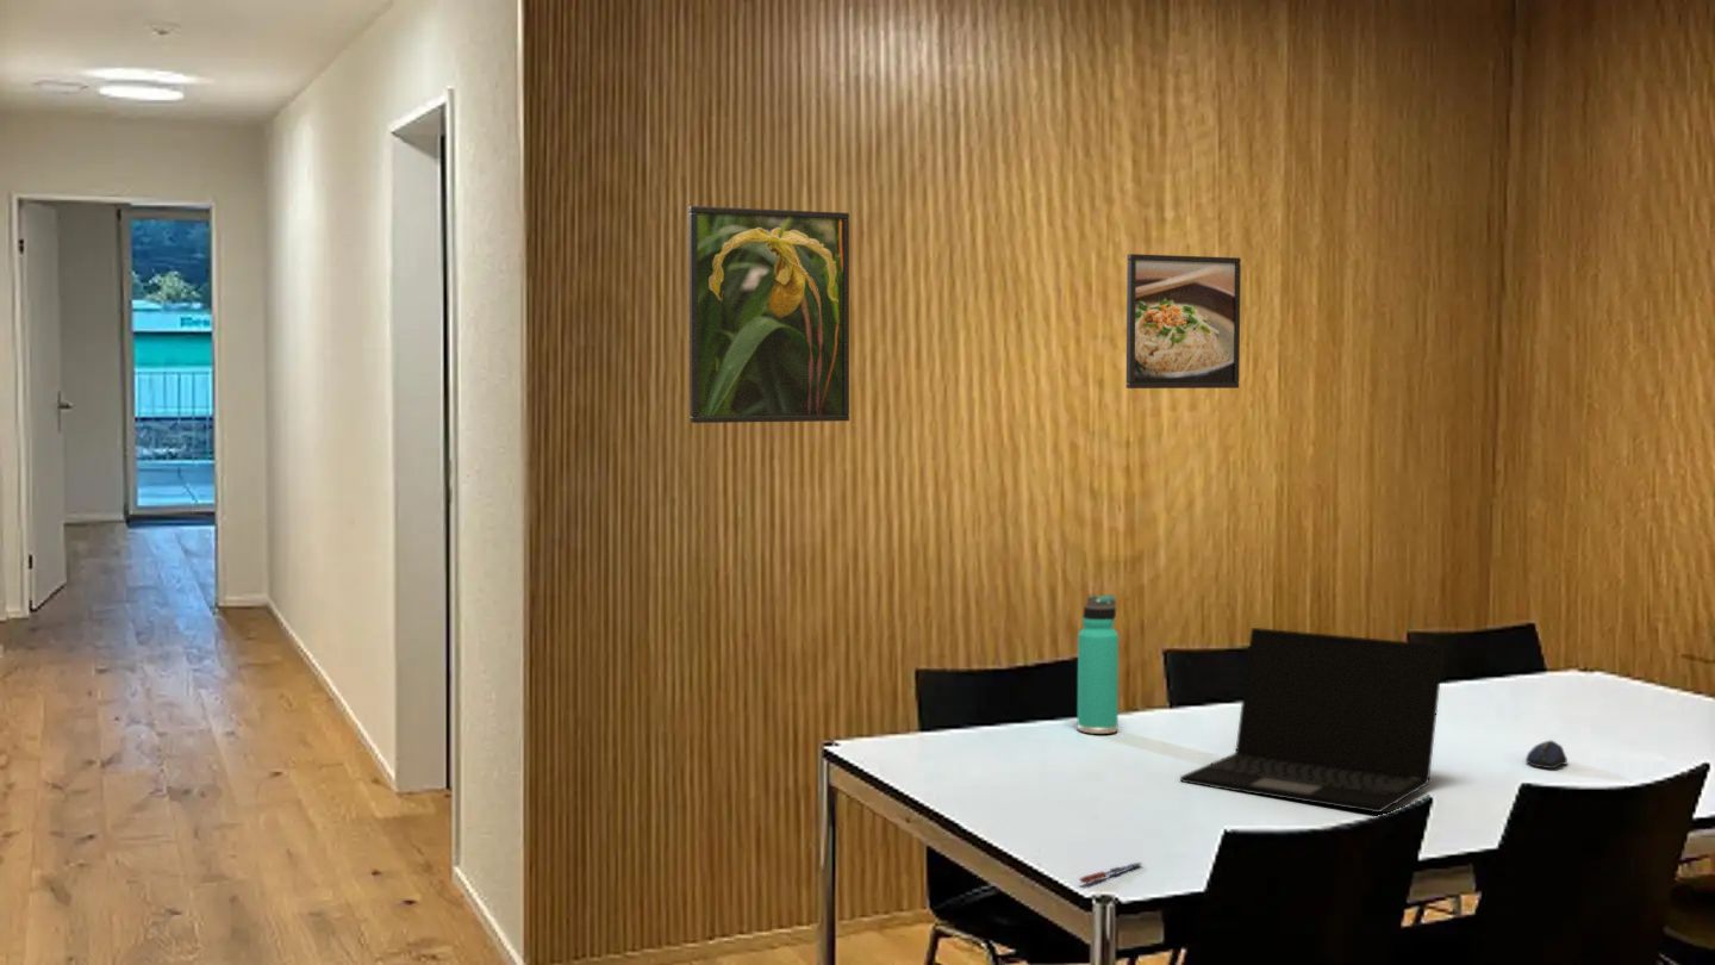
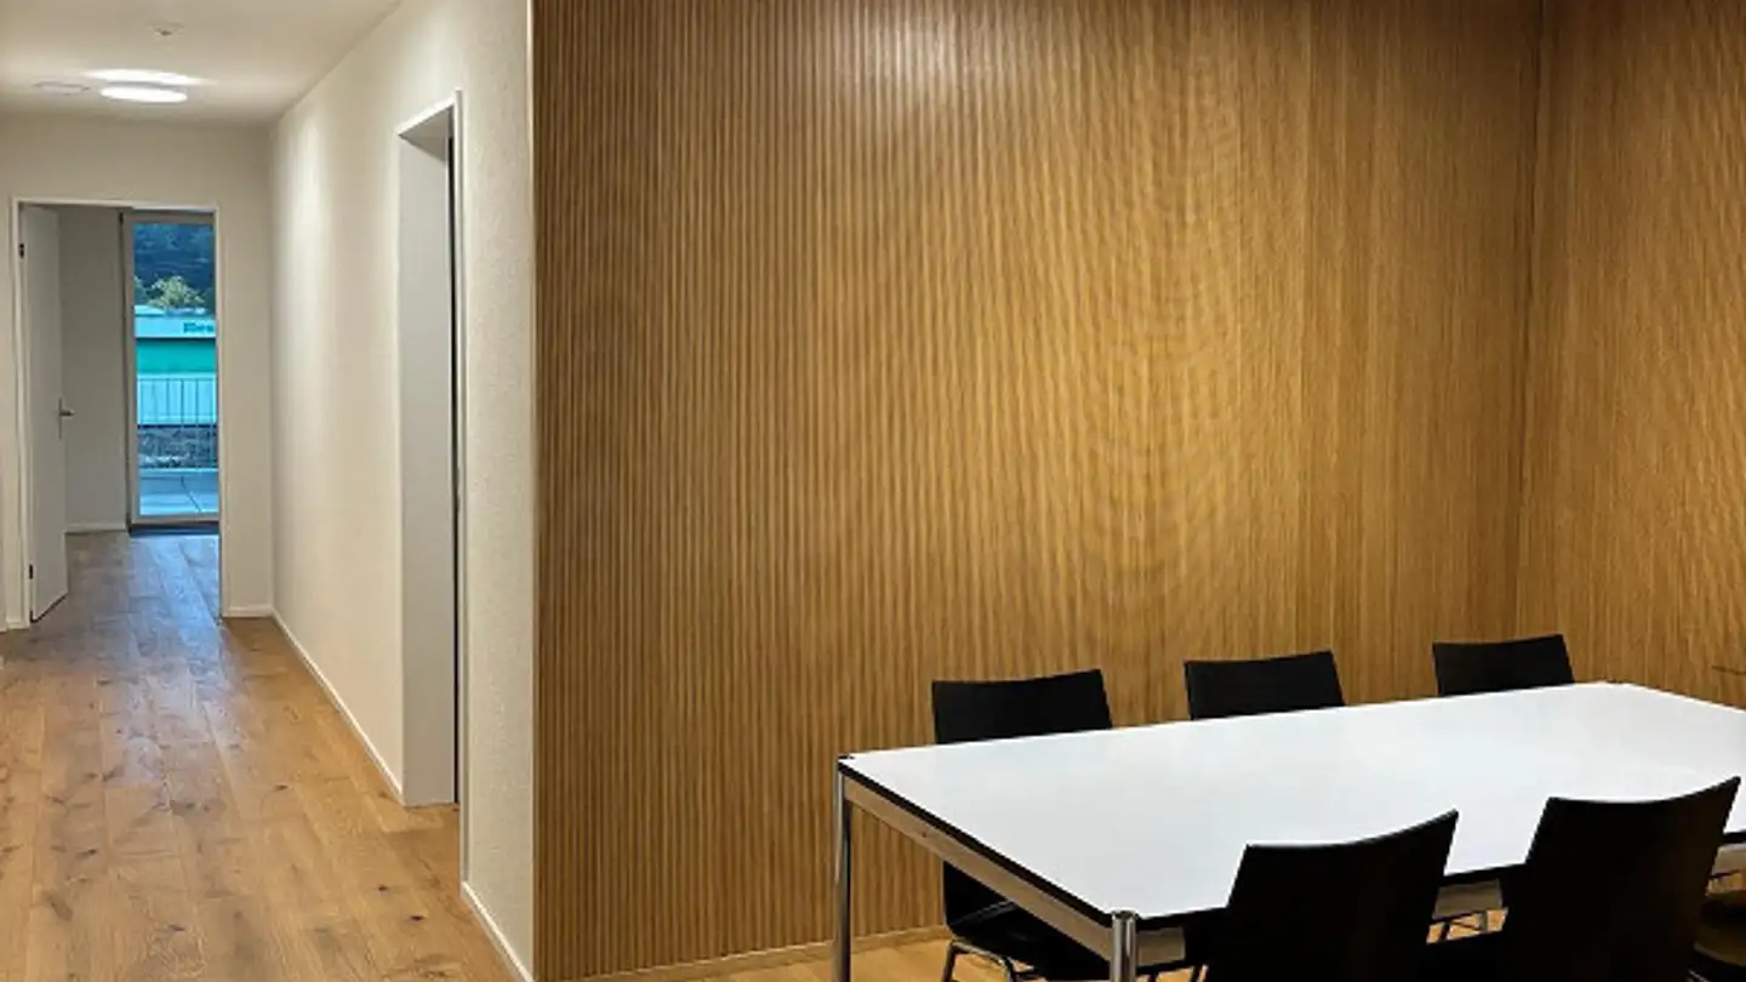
- thermos bottle (1097, 662)
- computer mouse (1546, 752)
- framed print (771, 316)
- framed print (1184, 322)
- laptop (1312, 714)
- pen (1111, 871)
